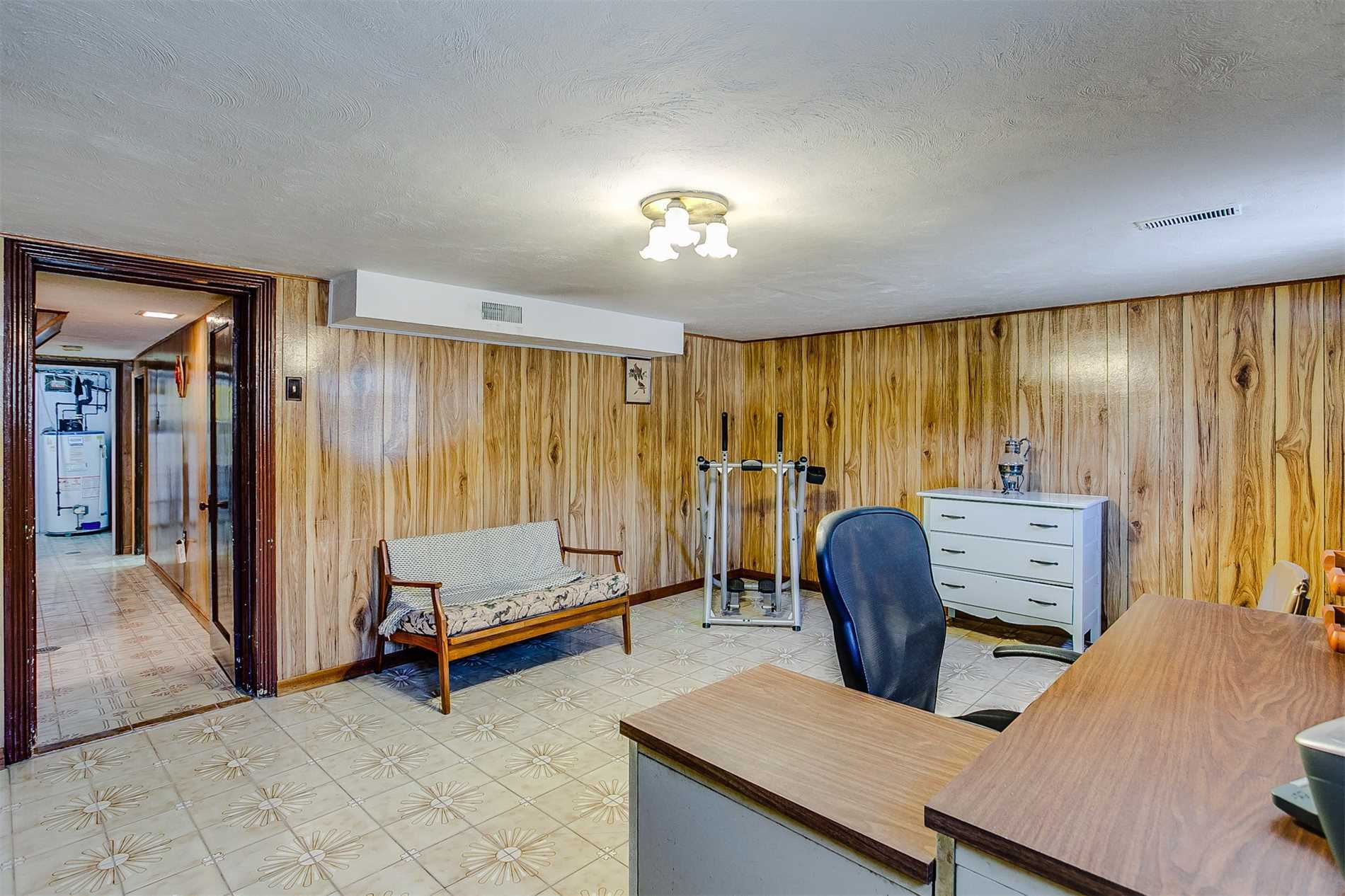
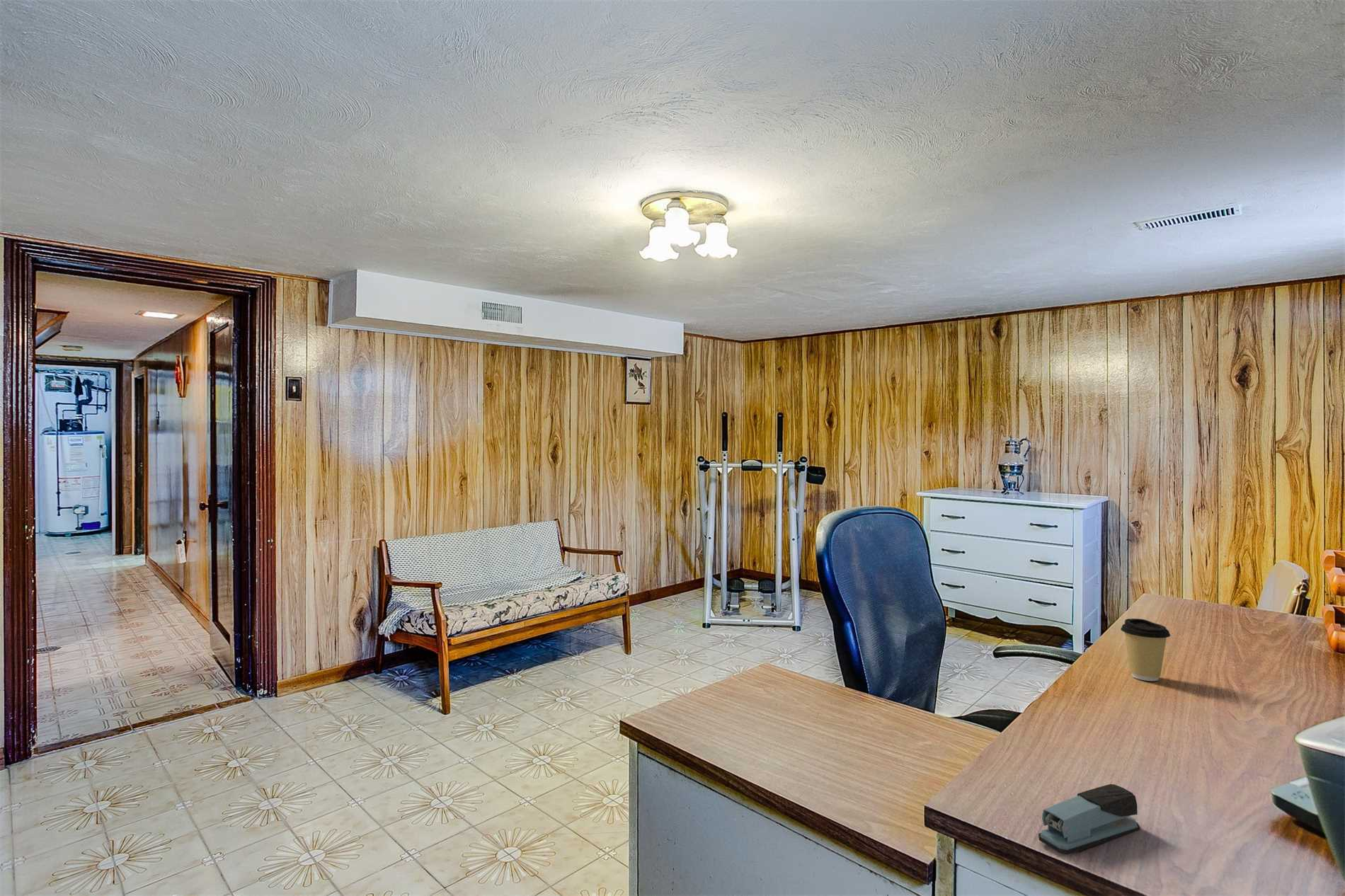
+ coffee cup (1145, 650)
+ stapler (1090, 815)
